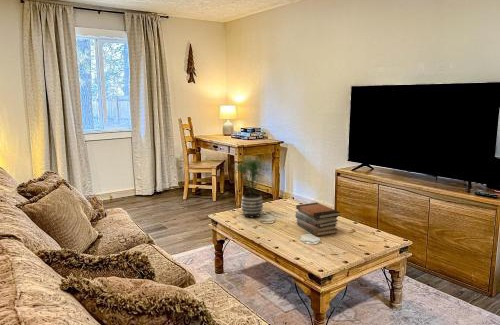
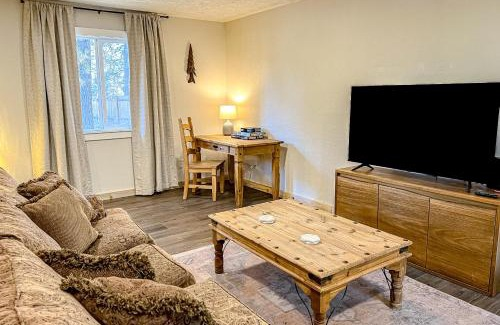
- book stack (316, 218)
- potted plant (250, 185)
